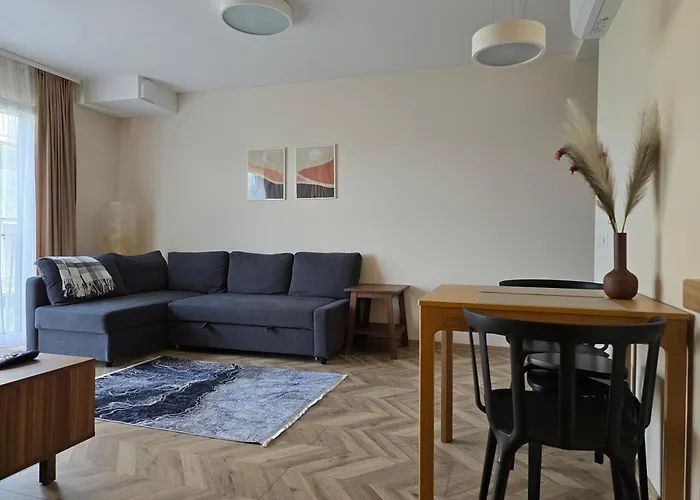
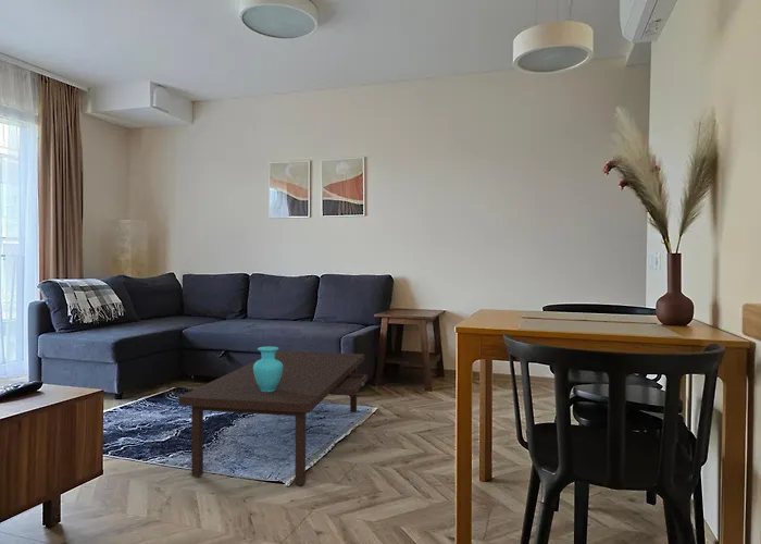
+ coffee table (299, 386)
